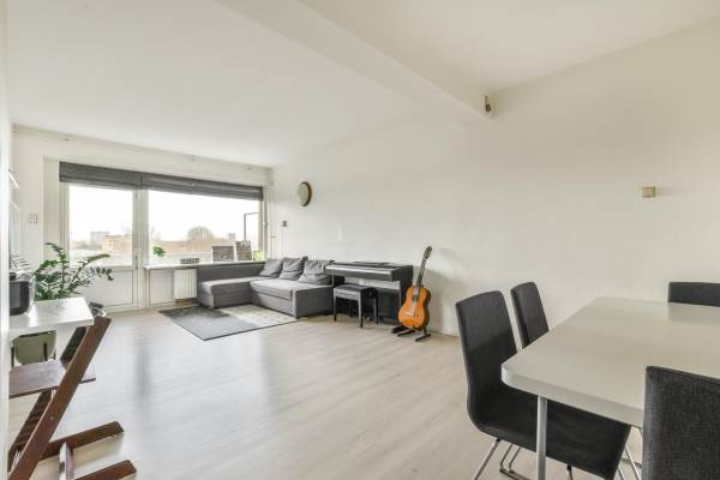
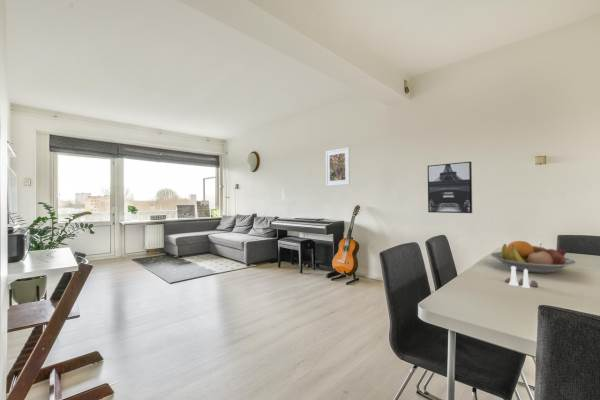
+ wall art (448, 188)
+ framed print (337, 167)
+ salt and pepper shaker set (521, 278)
+ fruit bowl (530, 255)
